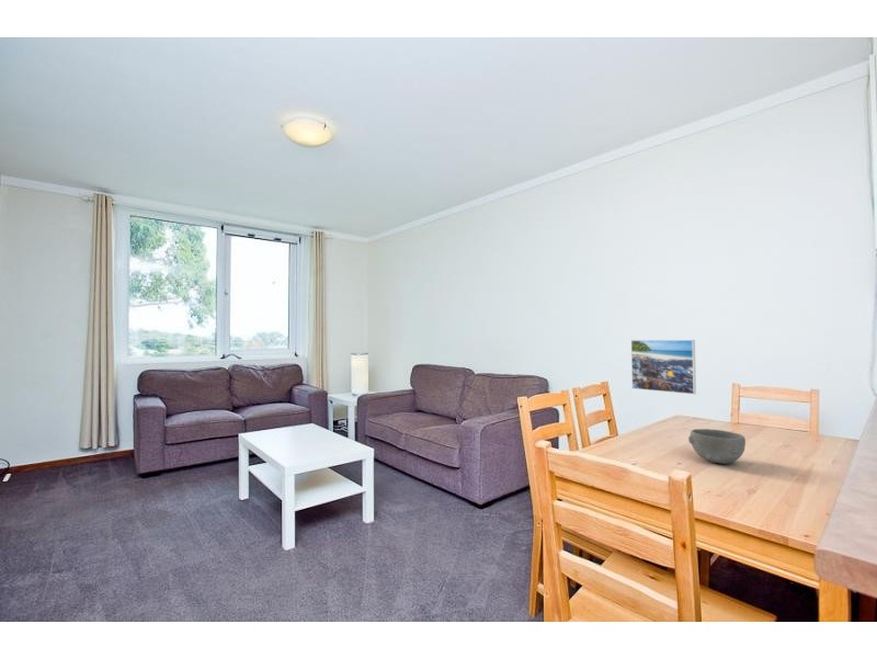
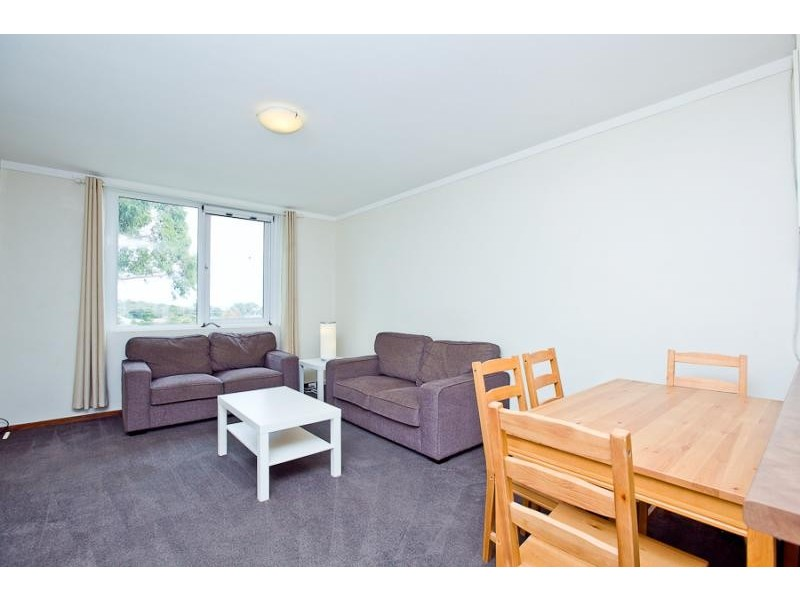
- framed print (661, 365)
- bowl (716, 446)
